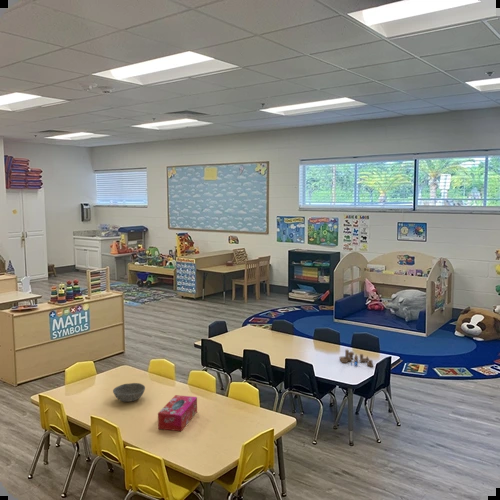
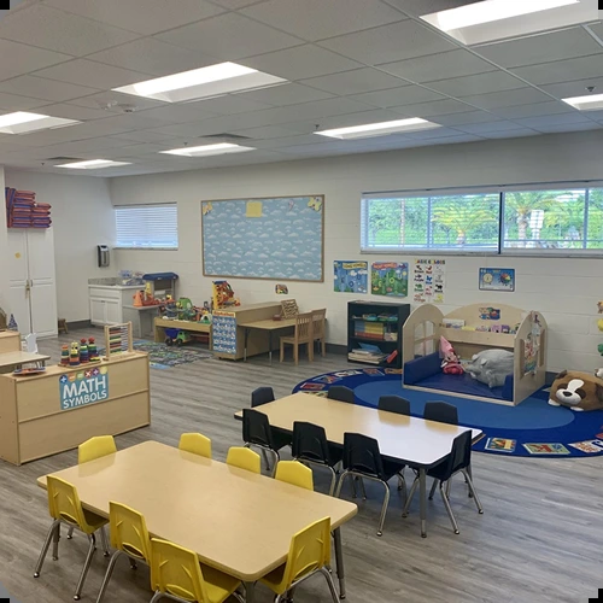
- bowl (129, 393)
- tissue box (178, 412)
- toy blocks (355, 356)
